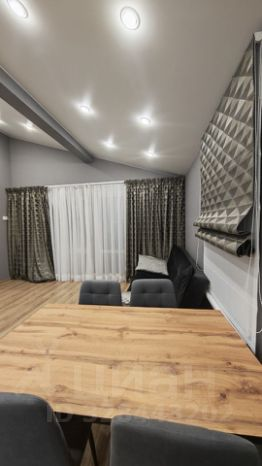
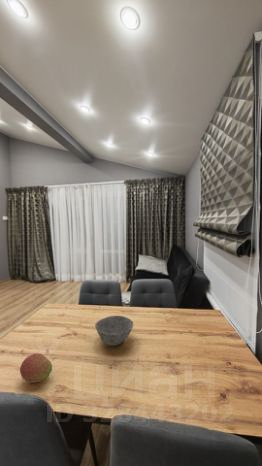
+ fruit (36, 367)
+ bowl (114, 333)
